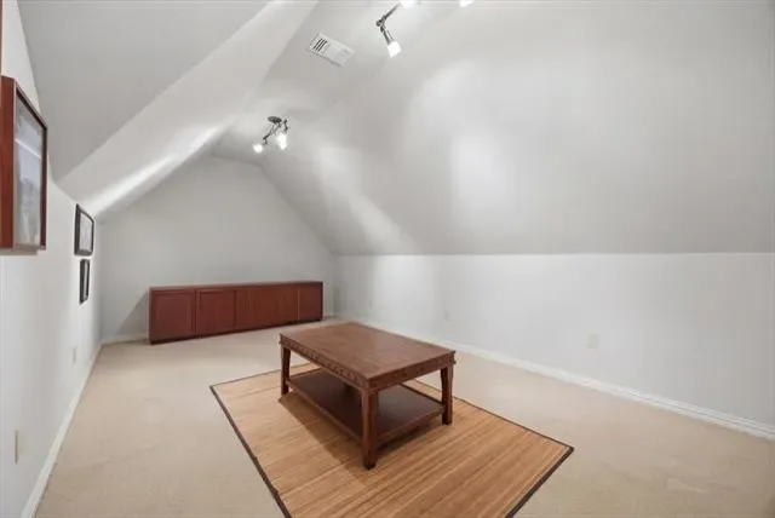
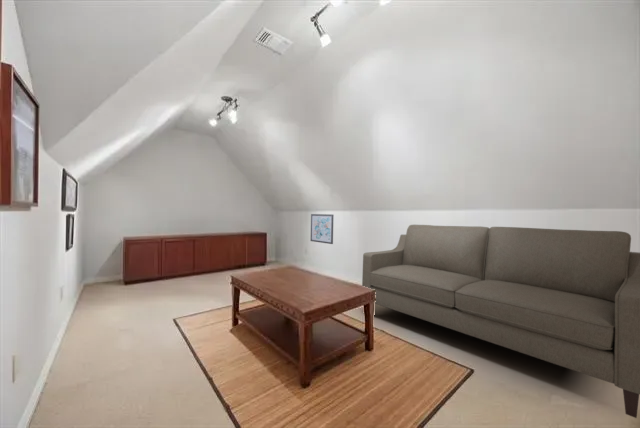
+ wall art (321, 228)
+ sofa (480, 280)
